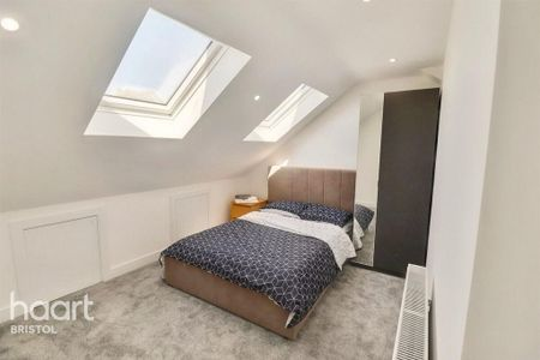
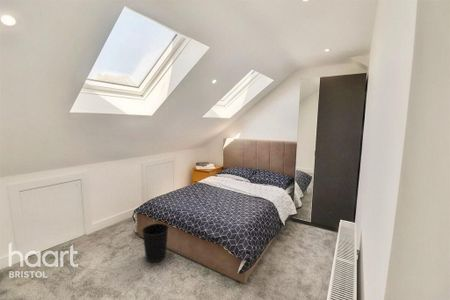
+ wastebasket (155, 242)
